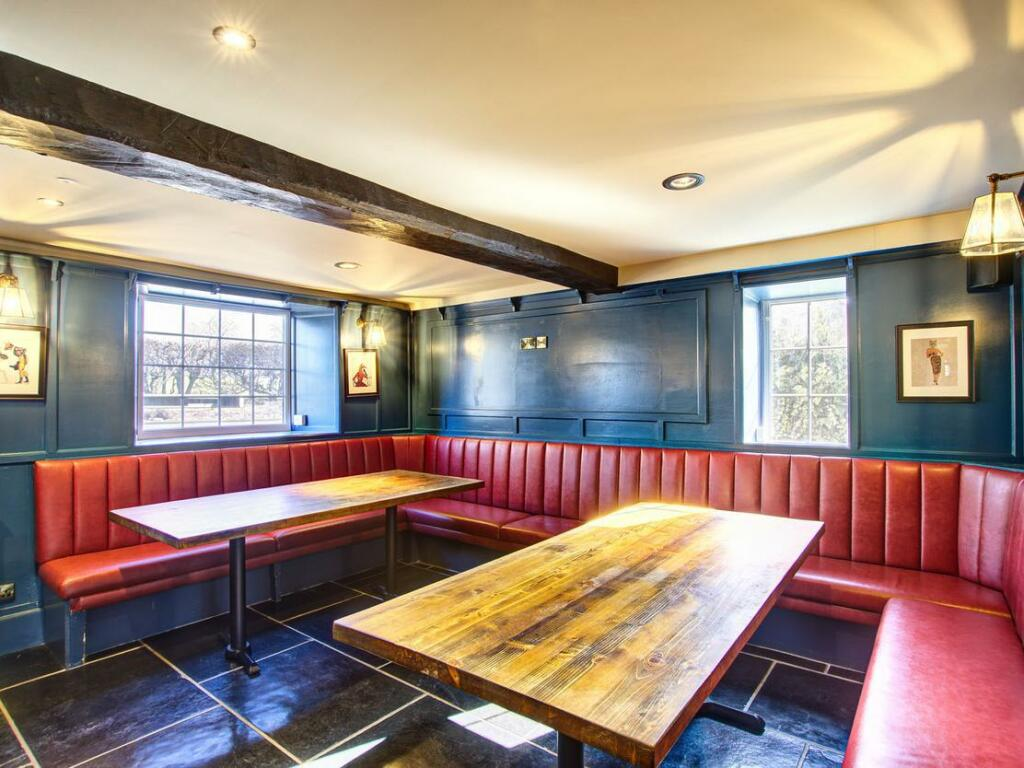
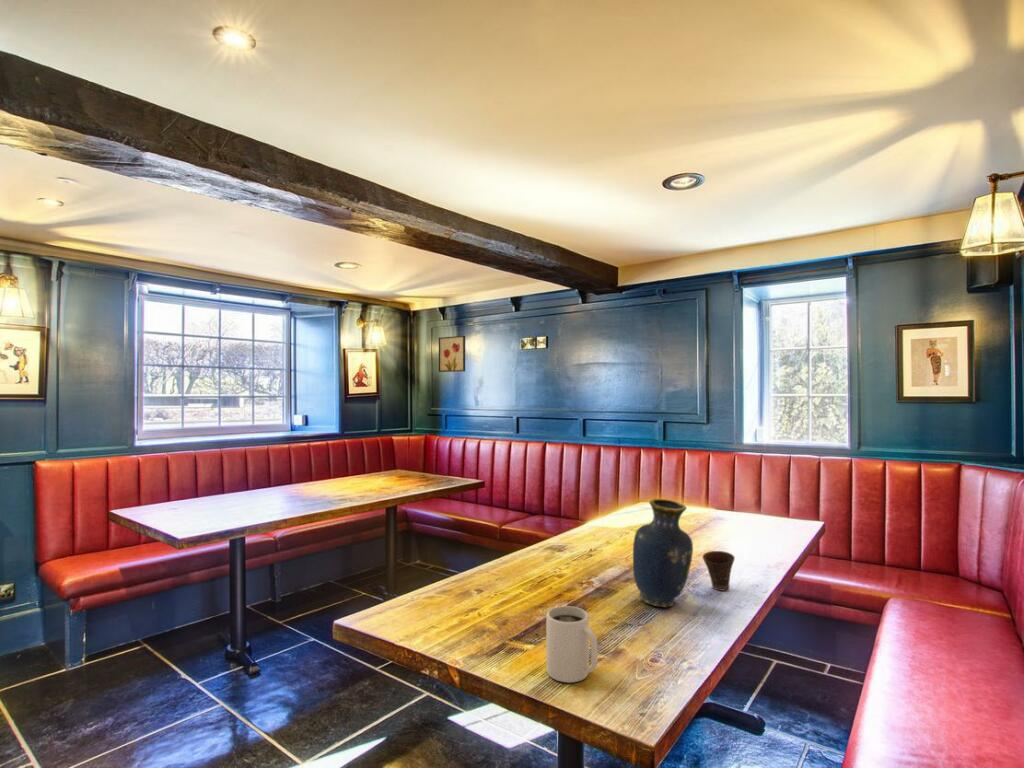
+ vase (662, 552)
+ wall art (452, 354)
+ cup (718, 571)
+ mug (572, 645)
